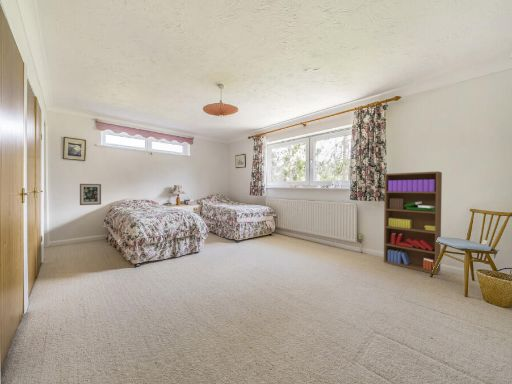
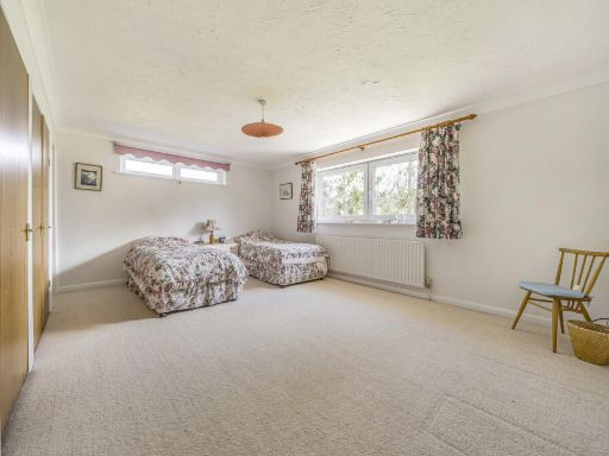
- wall art (90, 194)
- bookshelf (410, 219)
